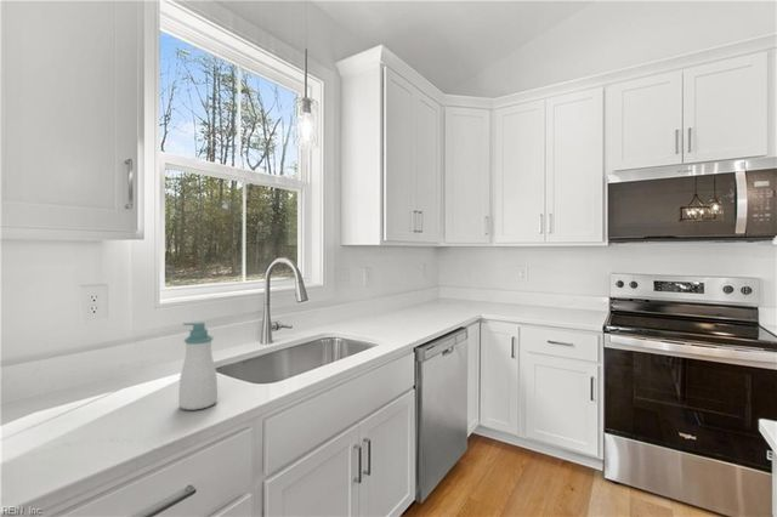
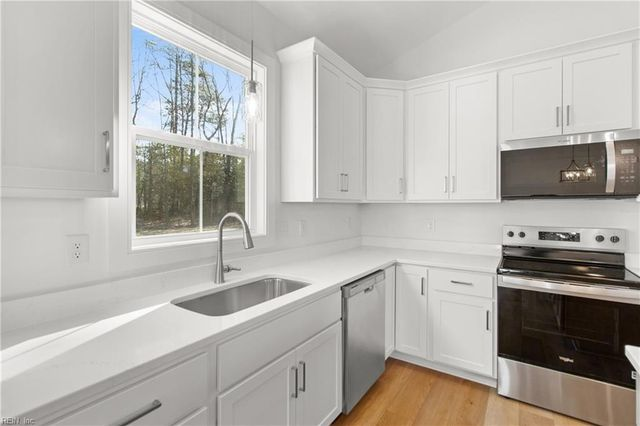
- soap bottle (198, 363)
